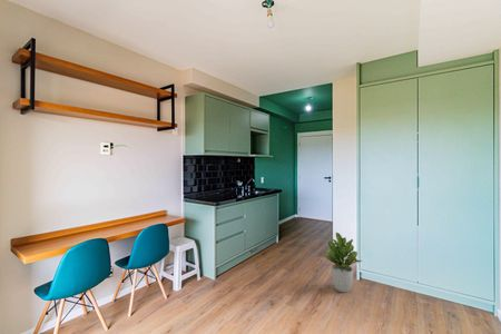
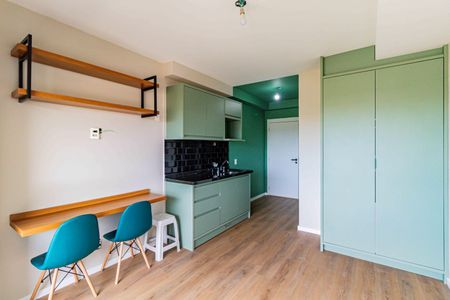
- potted plant (343, 261)
